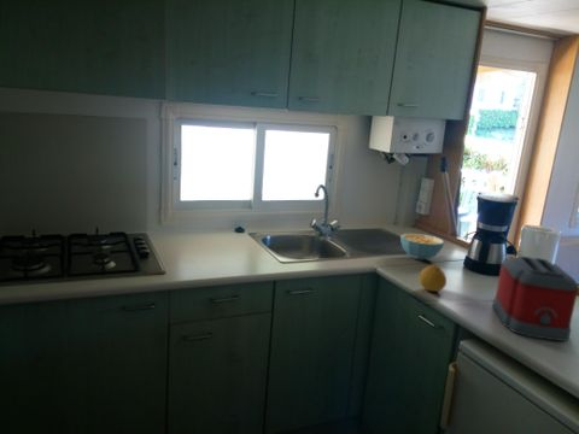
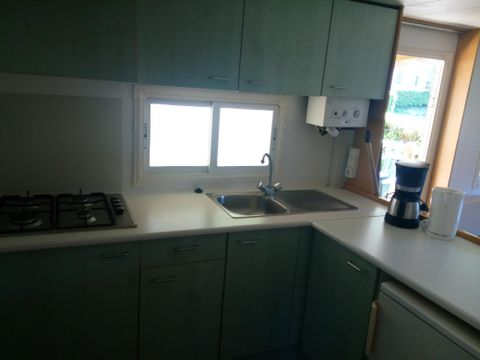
- cereal bowl (420, 248)
- fruit (433, 277)
- toaster (533, 291)
